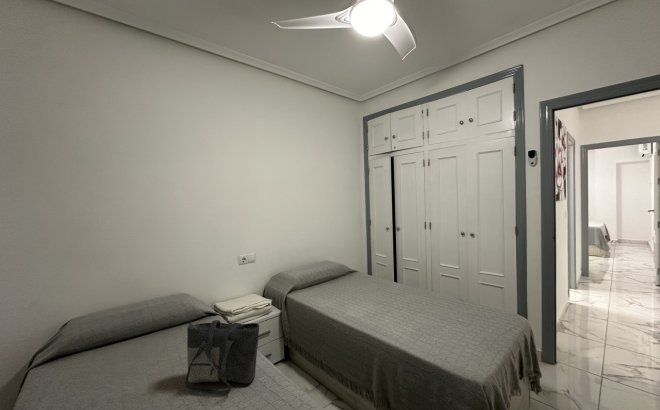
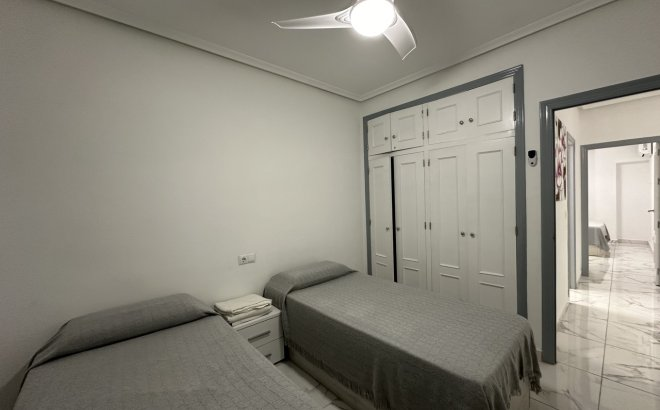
- tote bag (219, 354)
